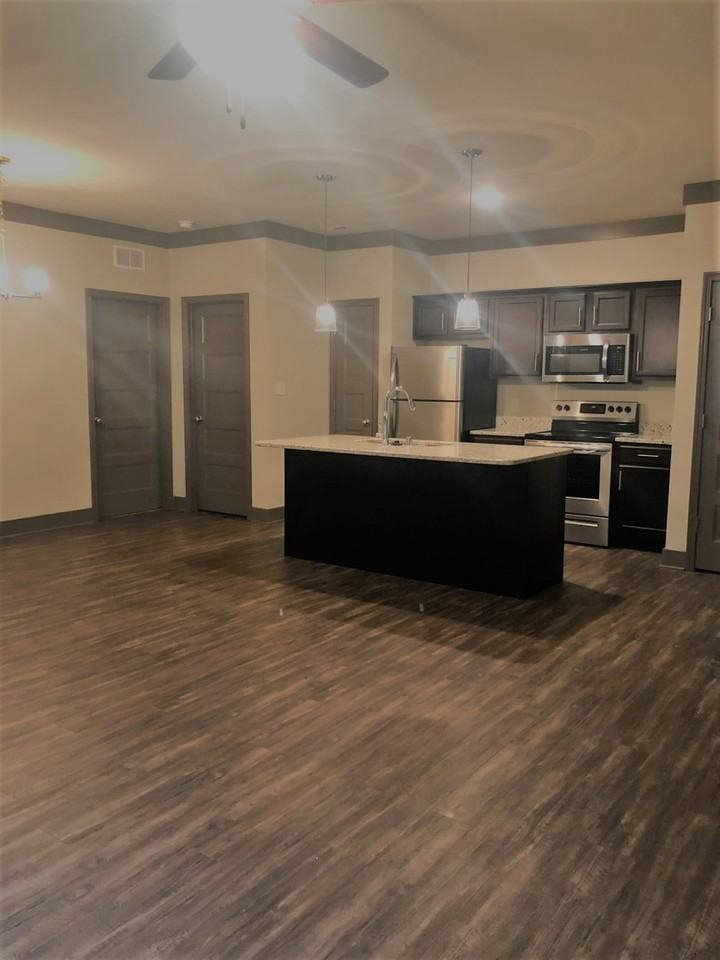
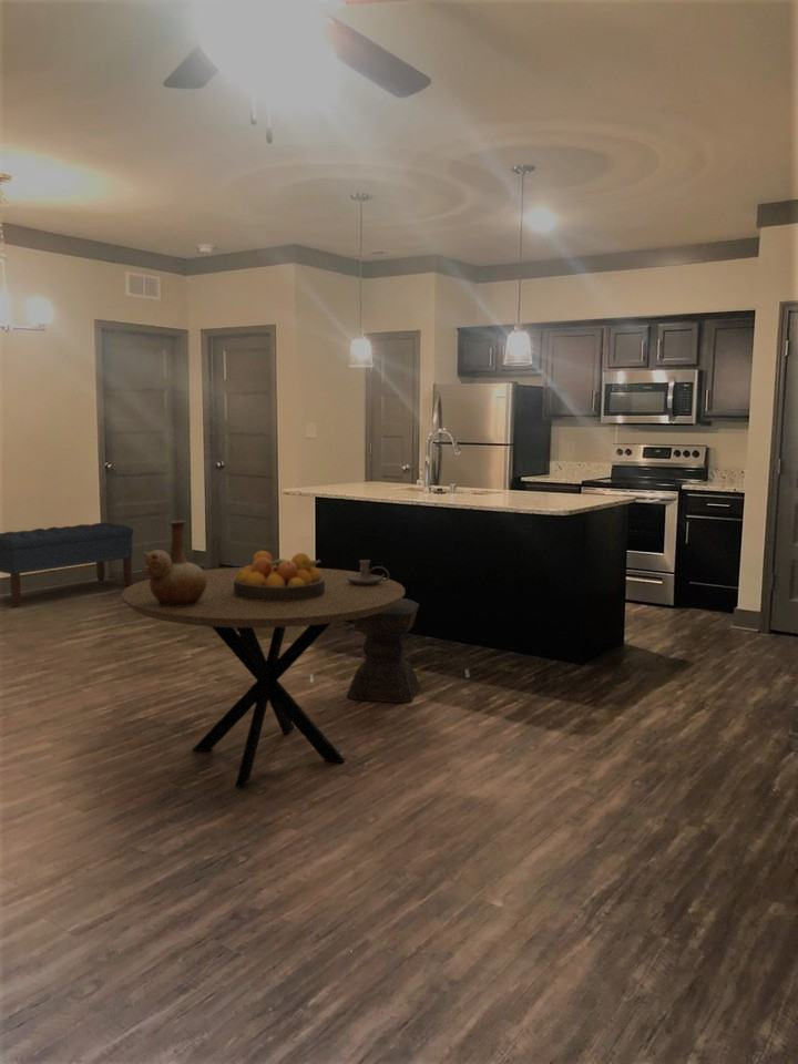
+ dining table (267, 673)
+ vase (173, 562)
+ stool (383, 646)
+ candle holder (368, 571)
+ bench (60, 560)
+ fruit bowl (279, 572)
